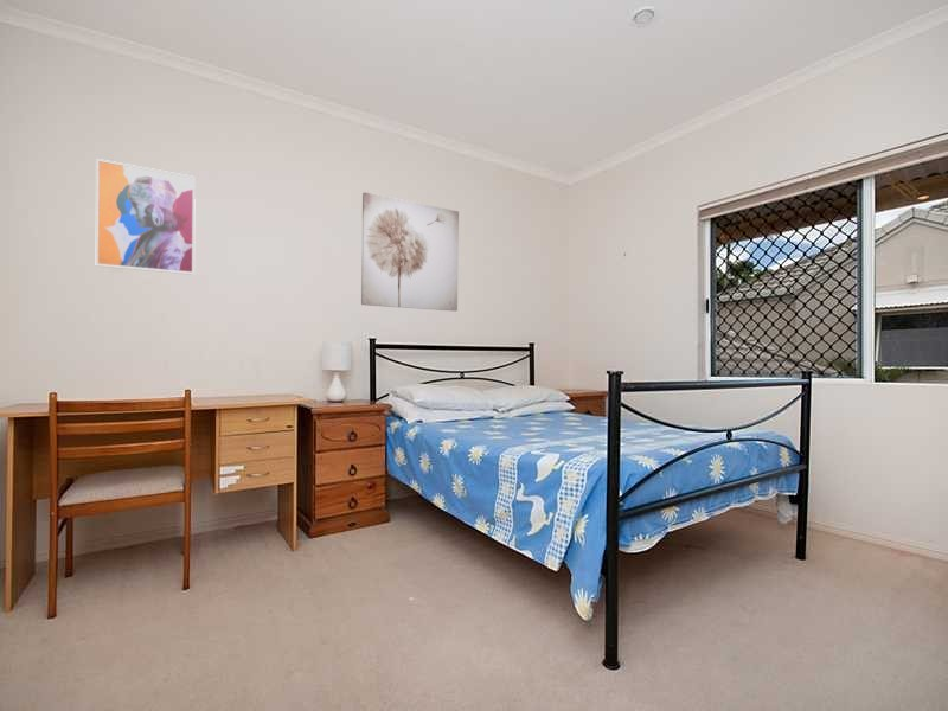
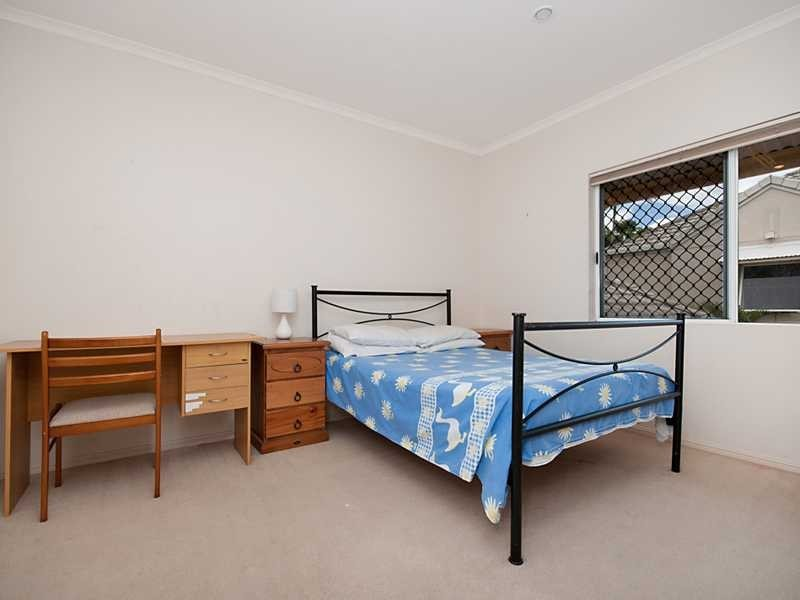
- wall art (147, 219)
- wall art (412, 255)
